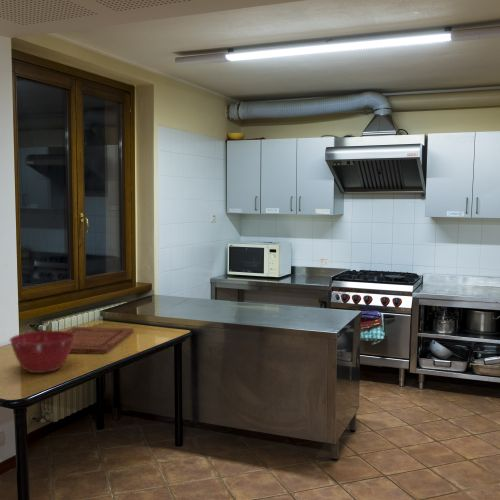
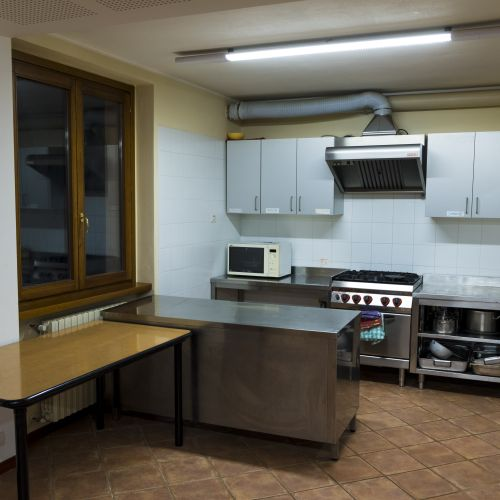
- mixing bowl (43, 352)
- cutting board (88, 339)
